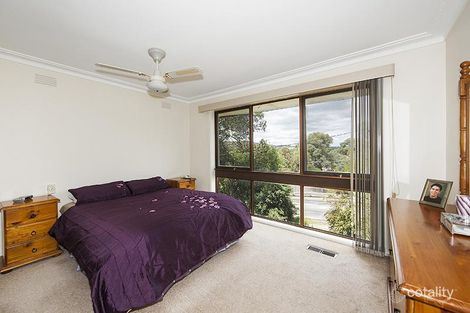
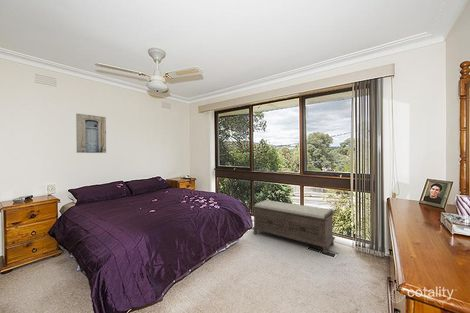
+ bench (290, 222)
+ wall art (91, 134)
